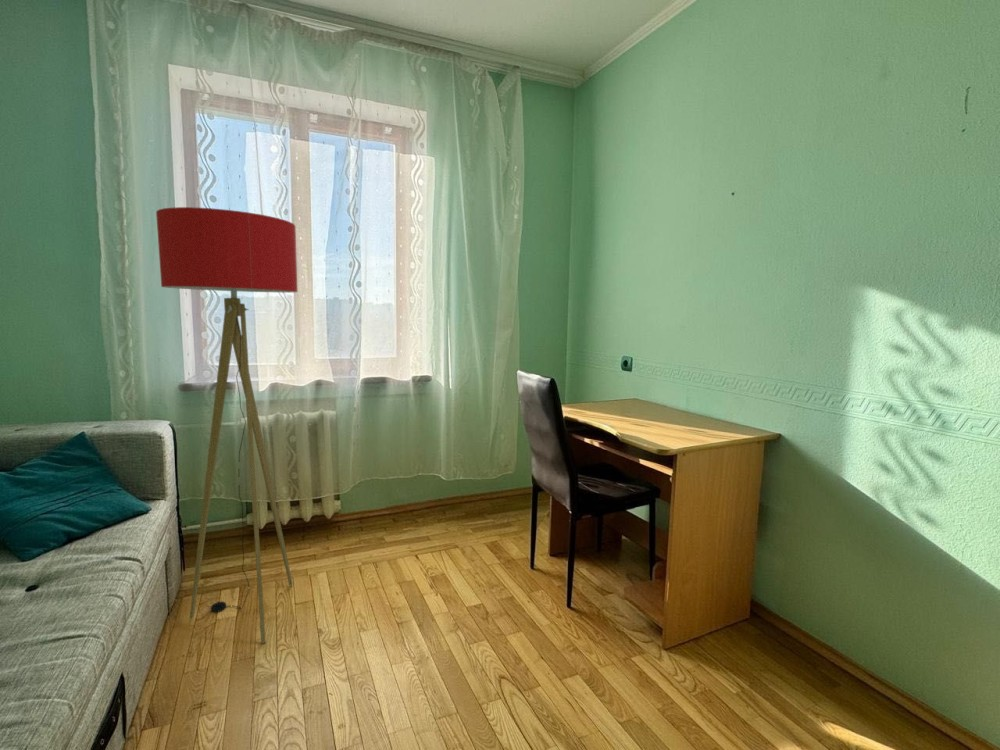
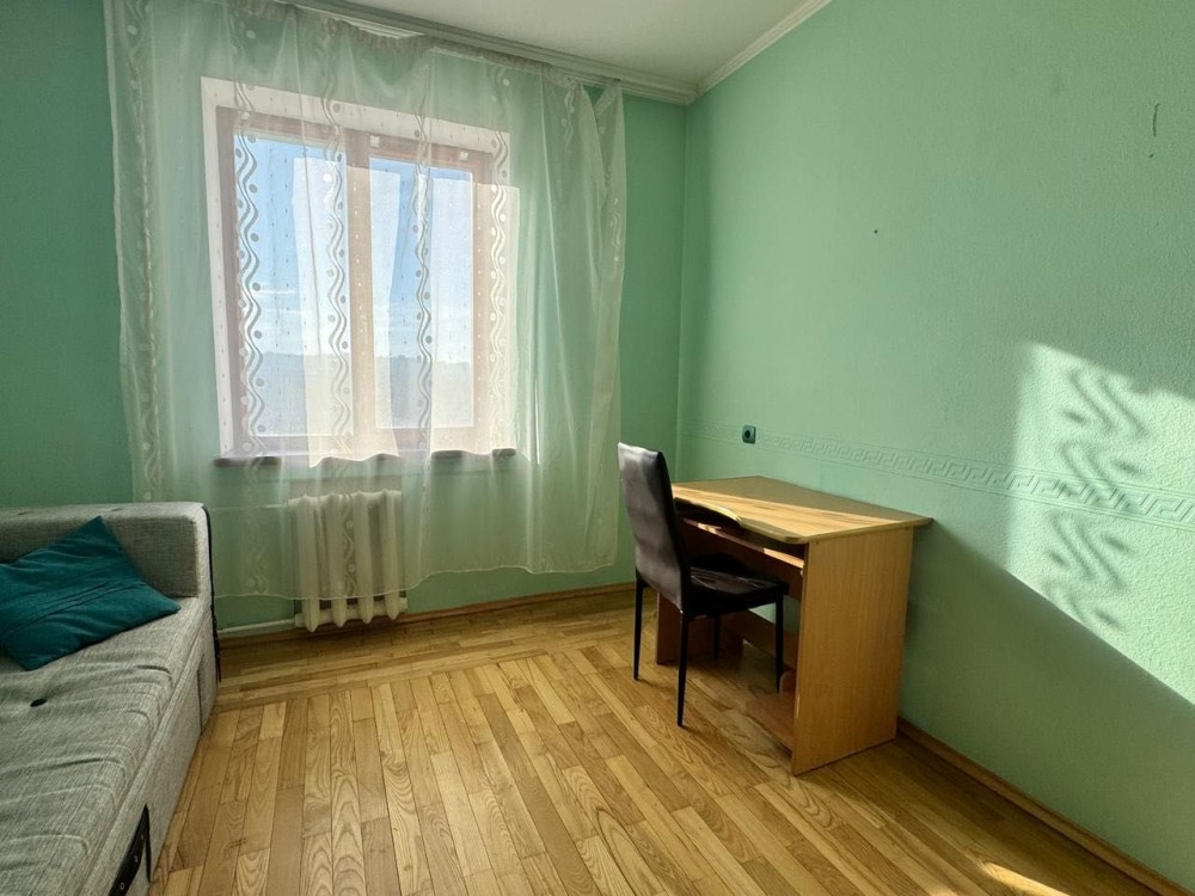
- floor lamp (244, 428)
